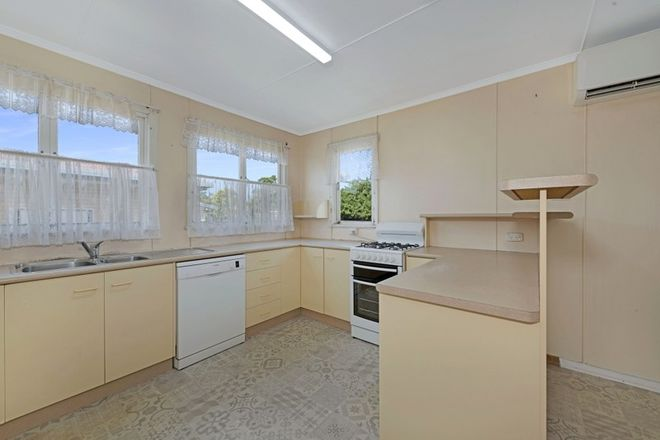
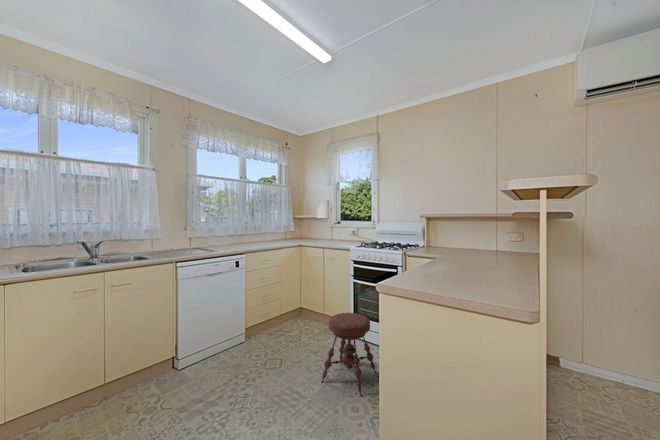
+ stool (349, 347)
